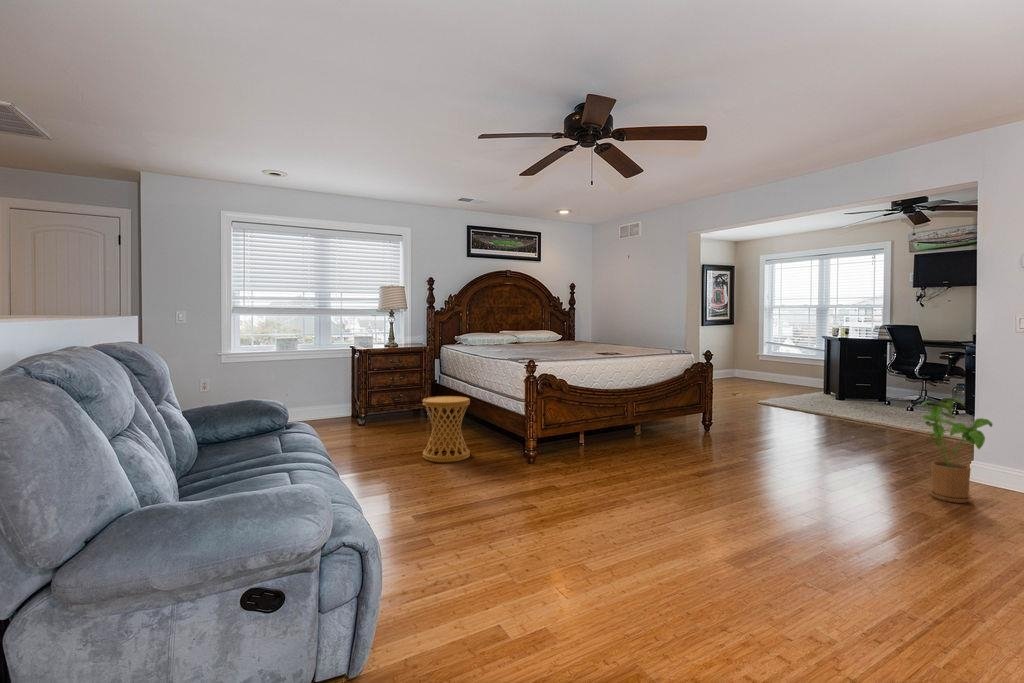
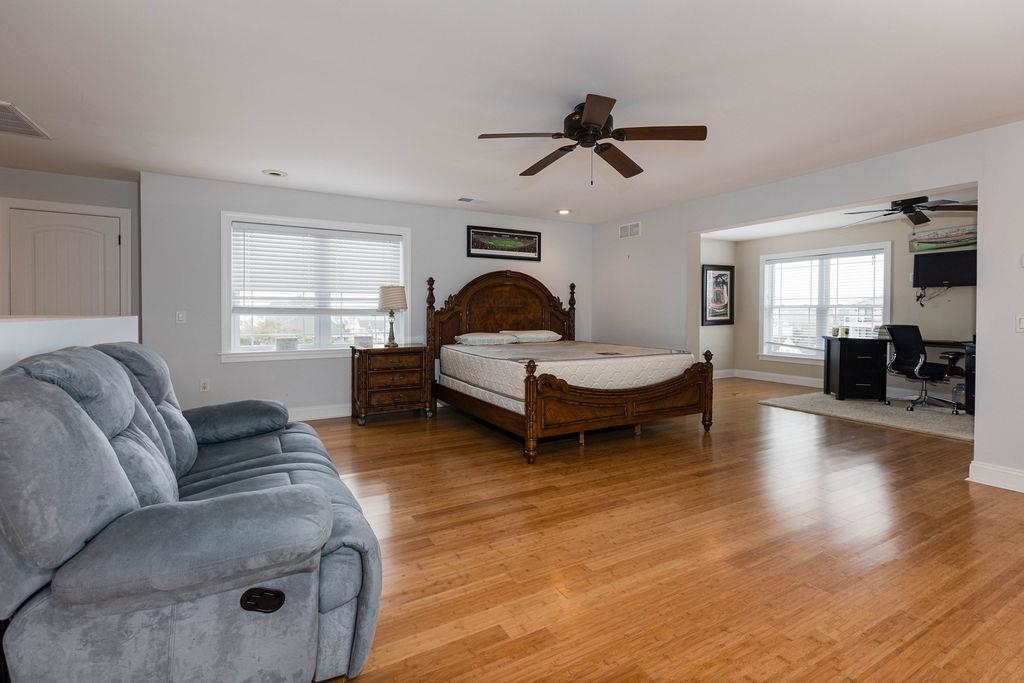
- house plant (954, 448)
- side table (446, 427)
